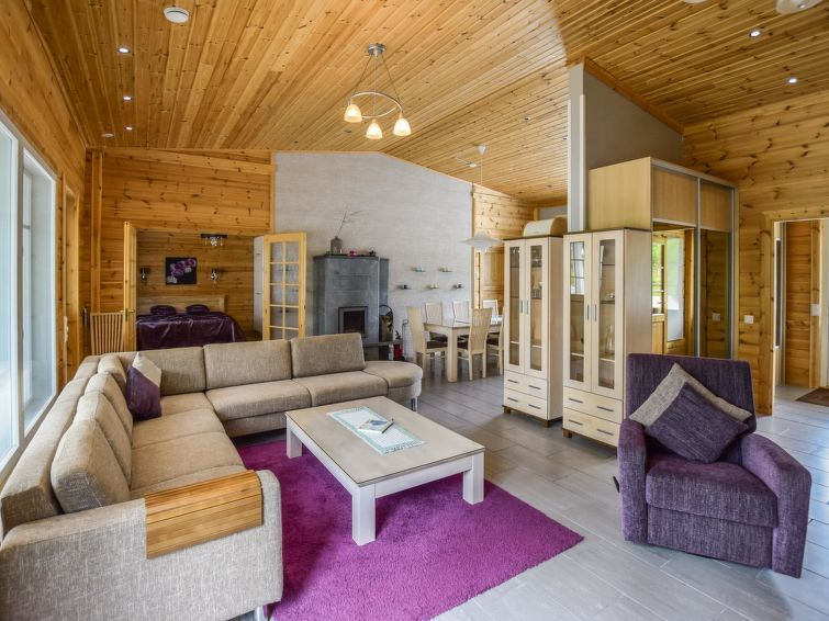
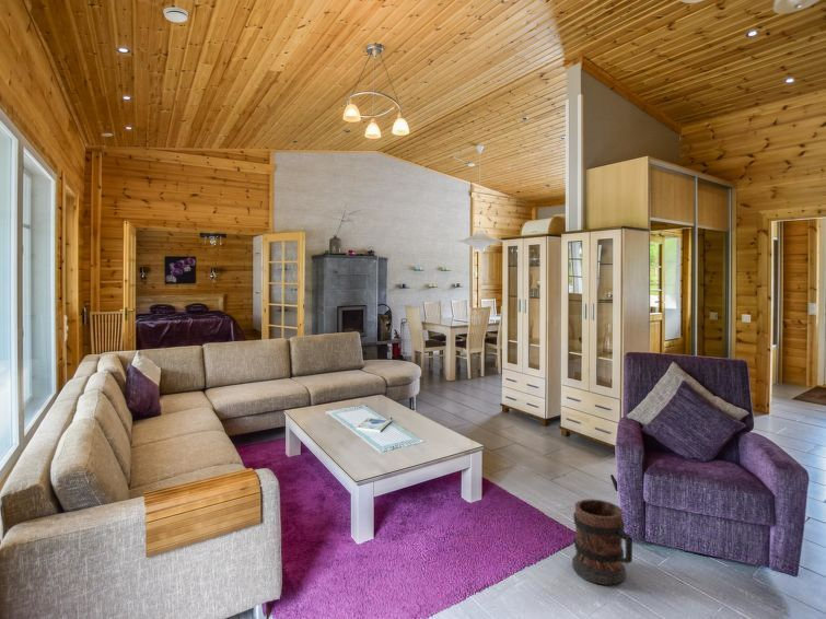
+ wooden barrel (603, 541)
